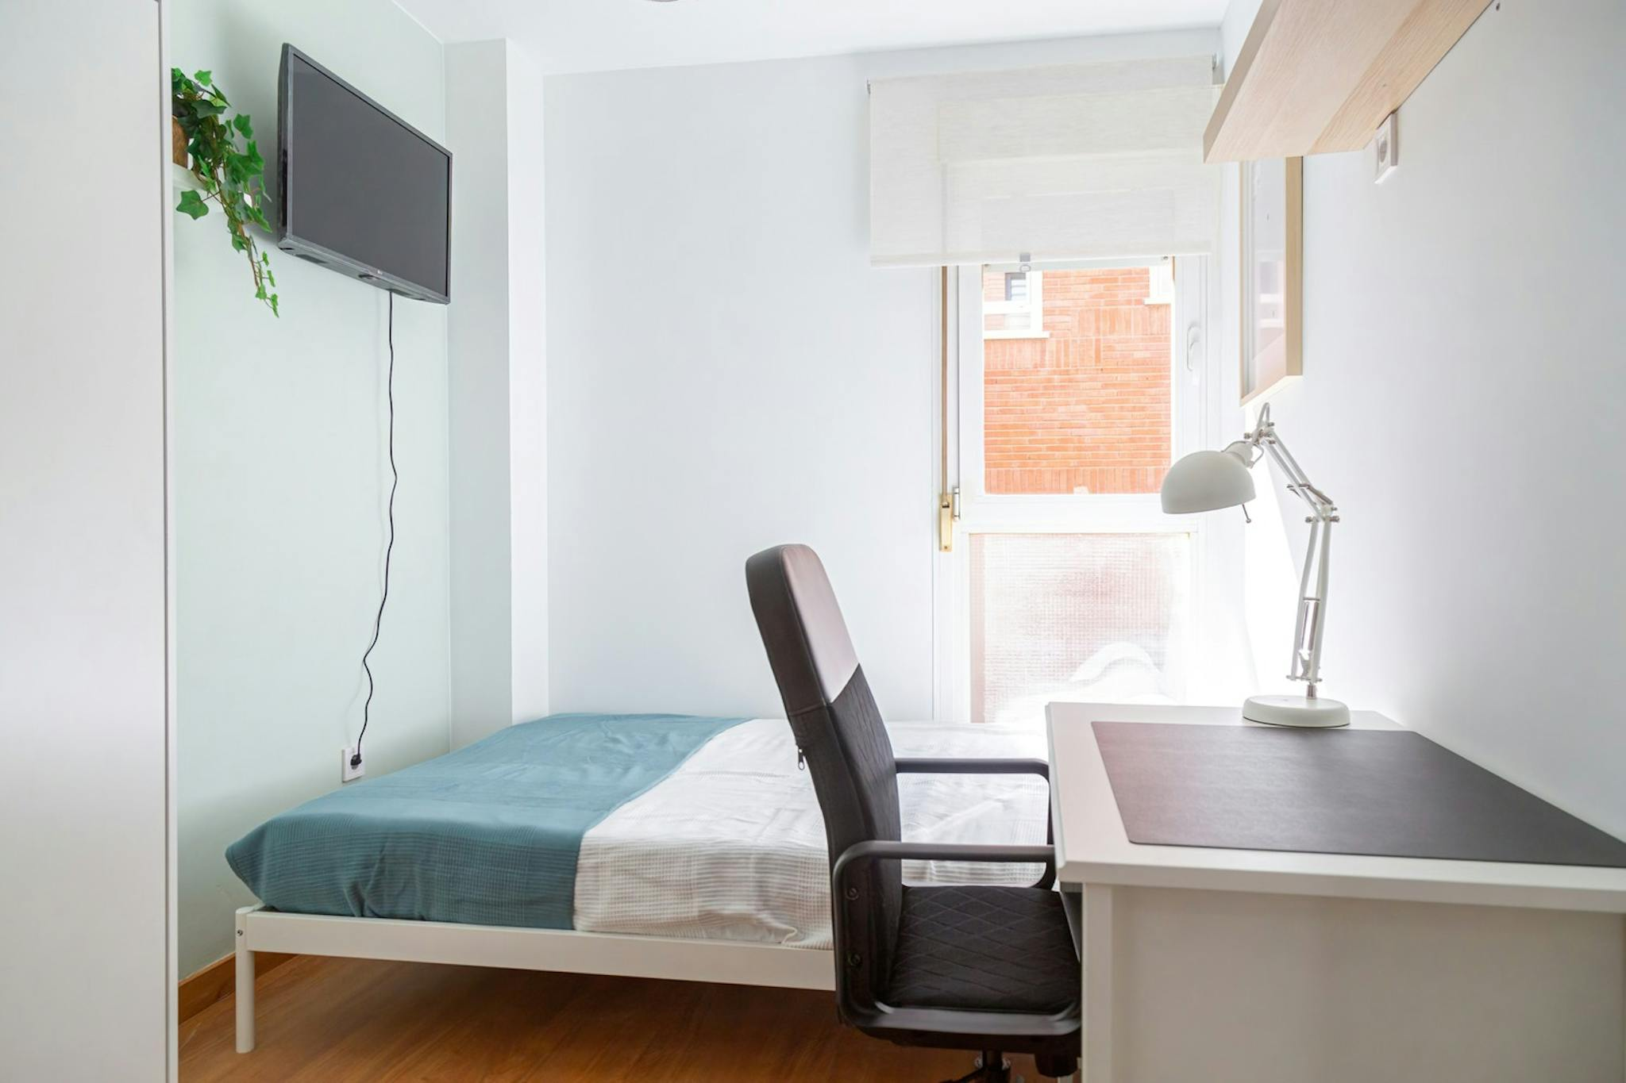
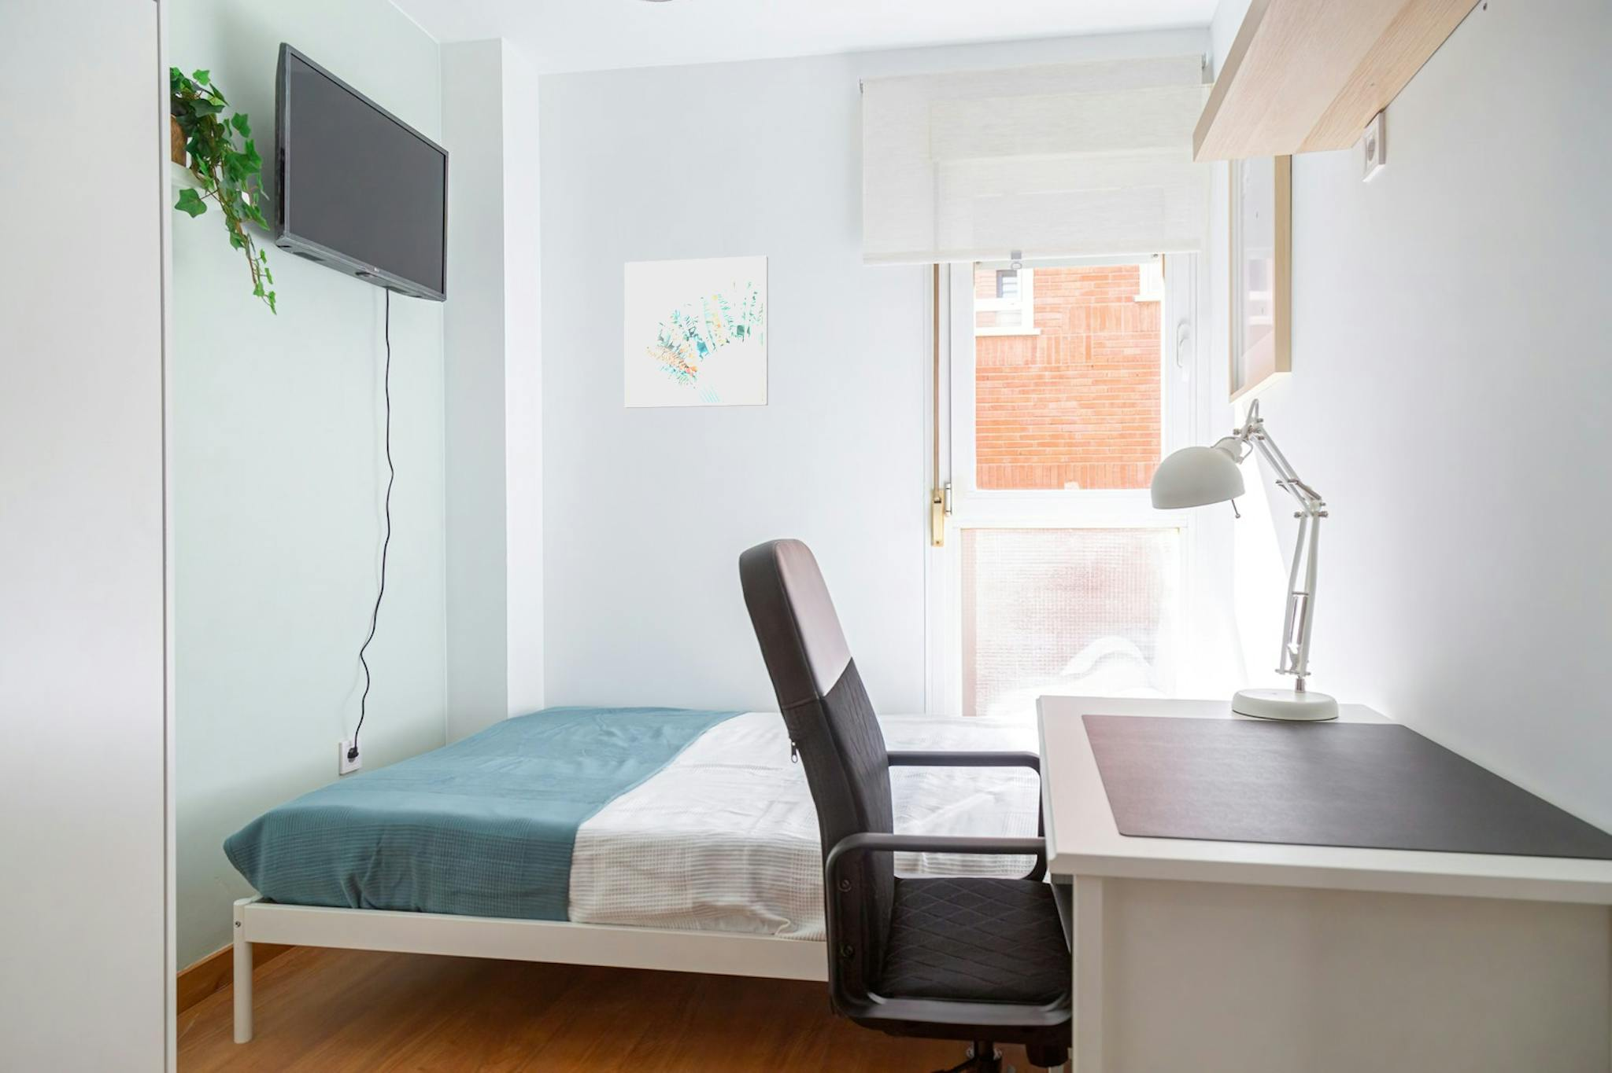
+ wall art (695, 333)
